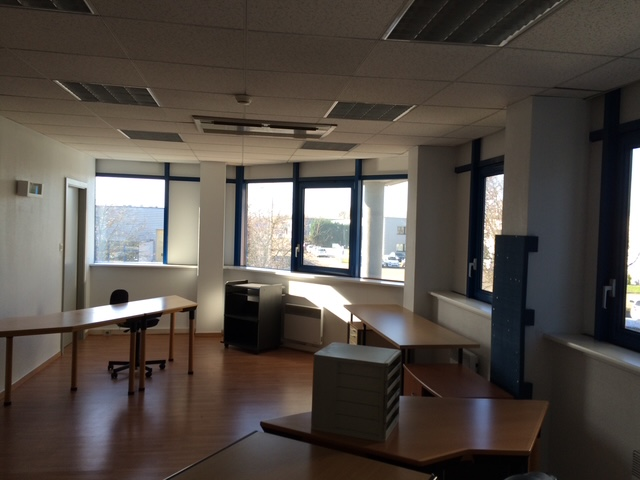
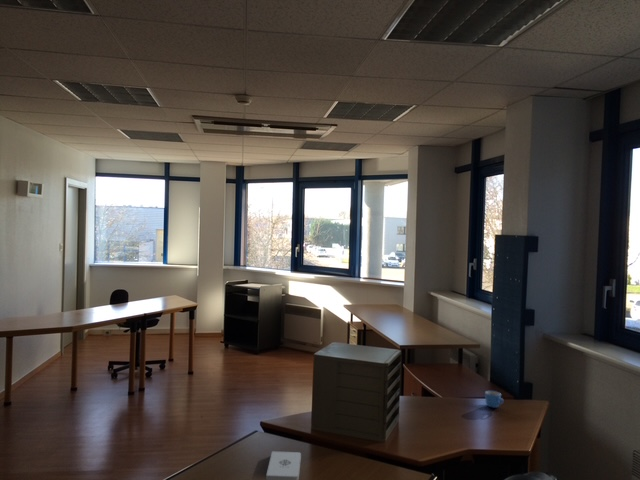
+ mug (494, 400)
+ notepad (284, 465)
